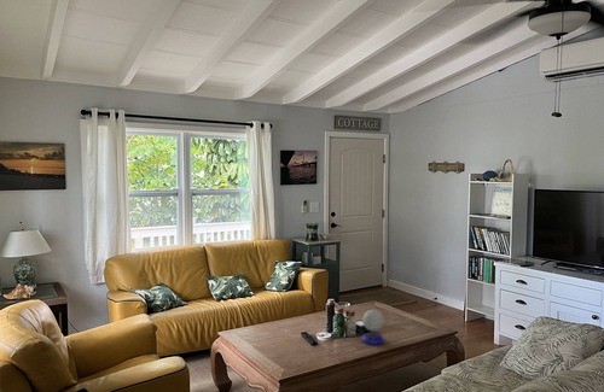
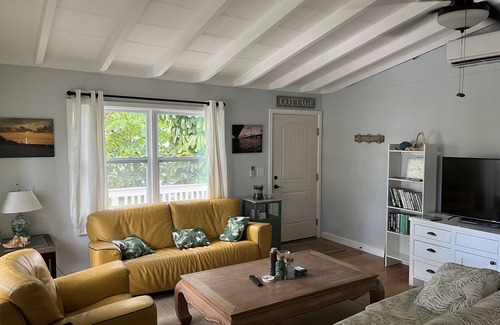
- speaker (372, 324)
